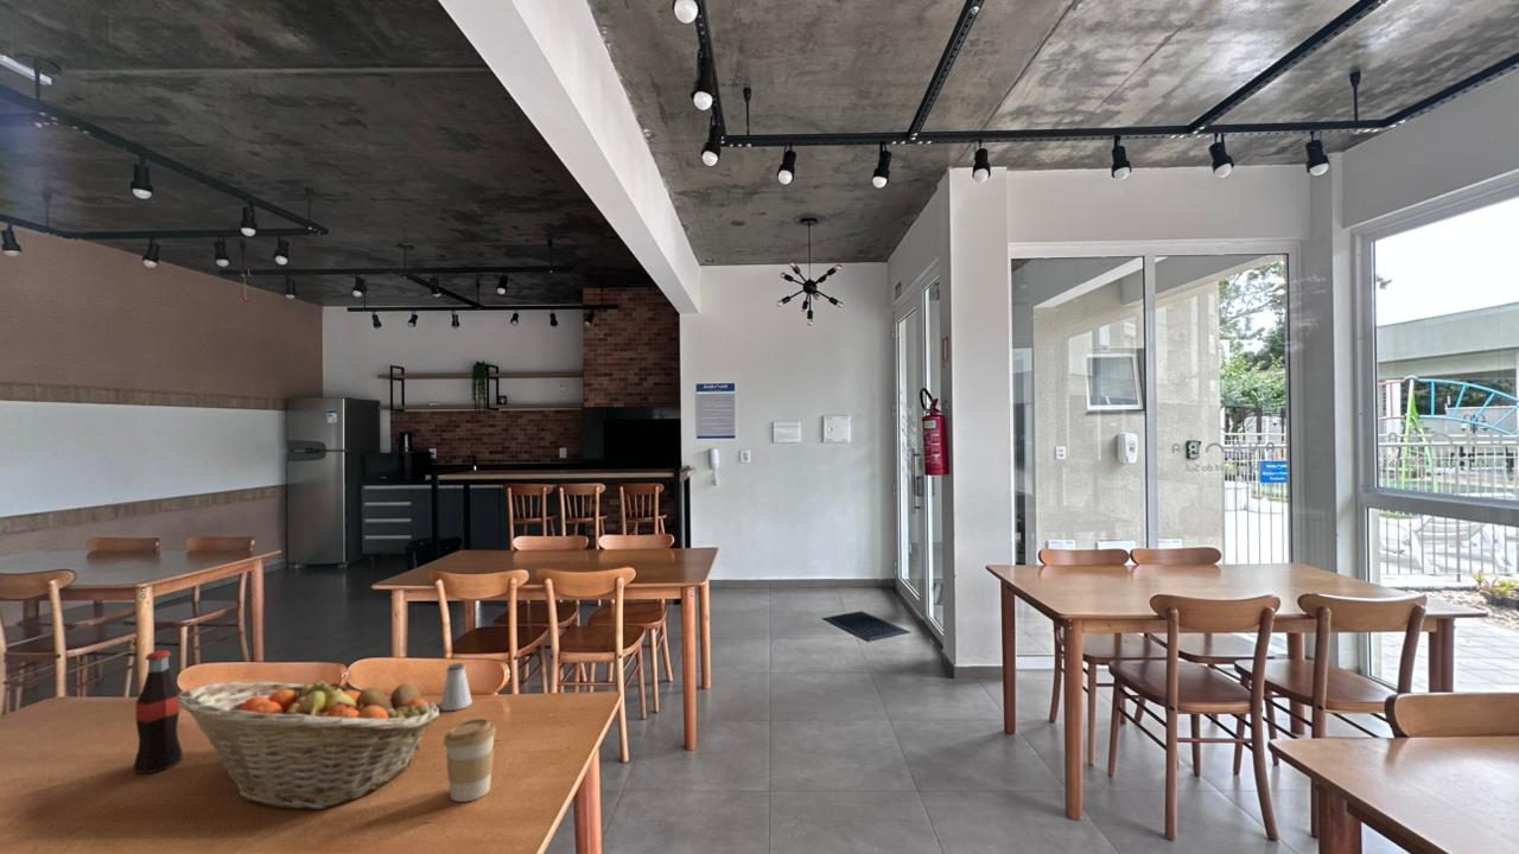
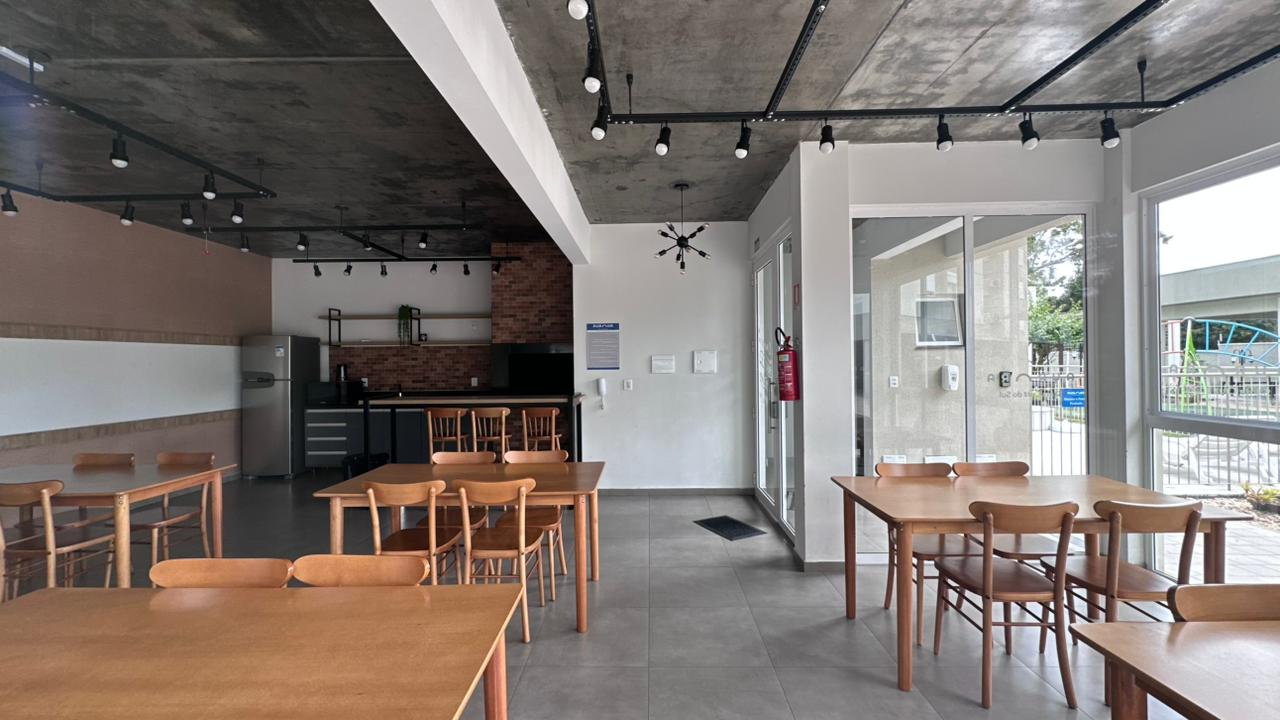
- saltshaker (456, 684)
- bottle (158, 708)
- fruit basket (316, 722)
- coffee cup (470, 757)
